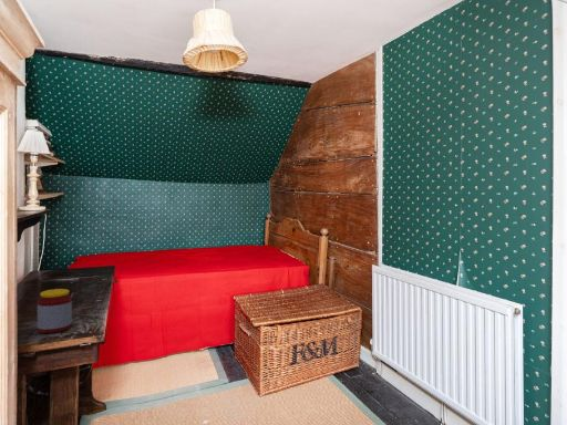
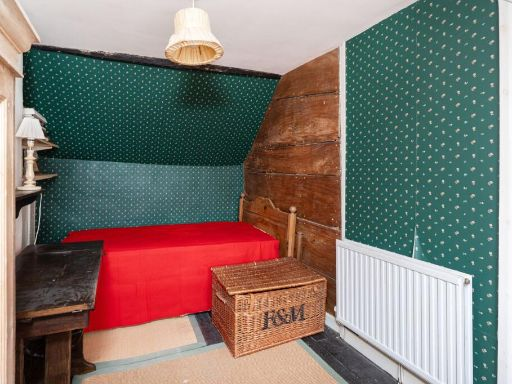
- jar (54, 310)
